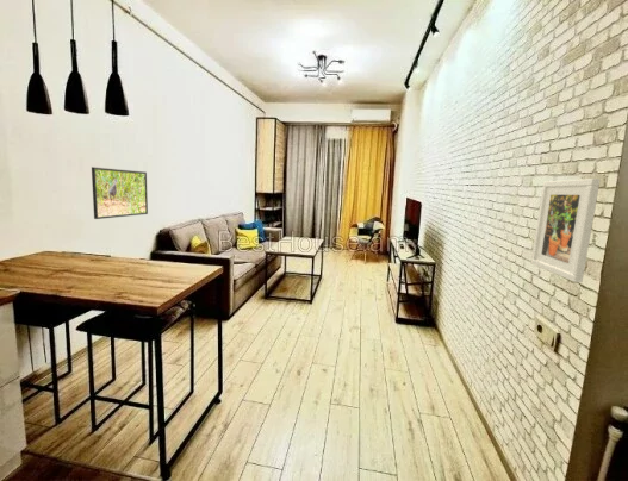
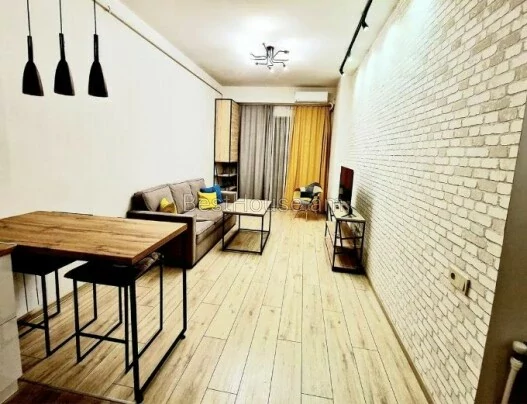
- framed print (560, 226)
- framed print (123, 193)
